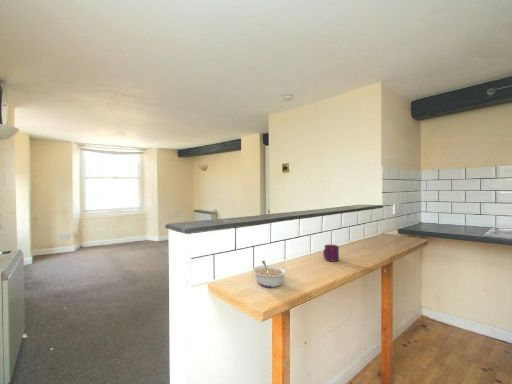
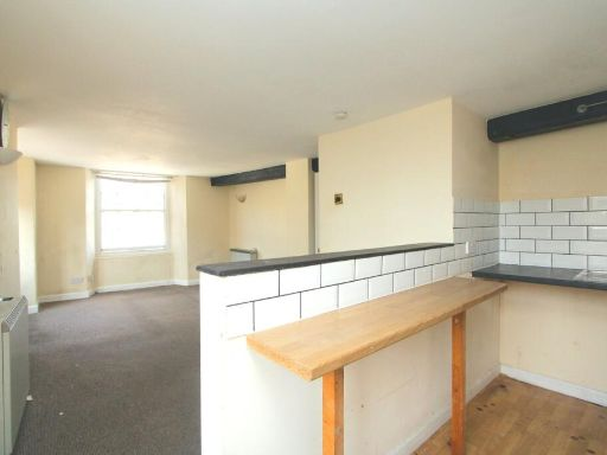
- mug (329, 253)
- legume (268, 275)
